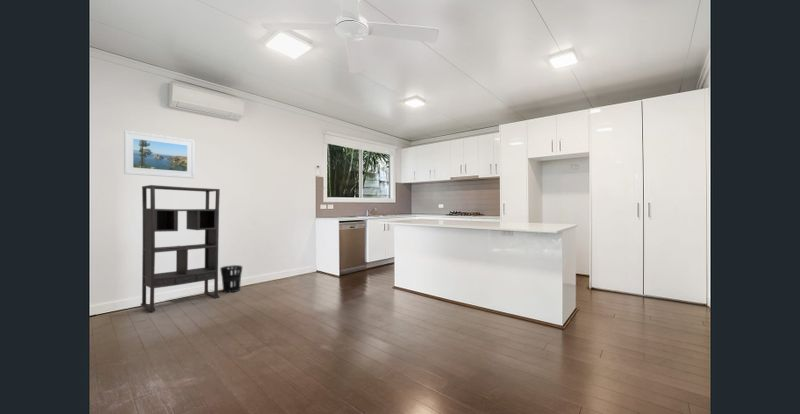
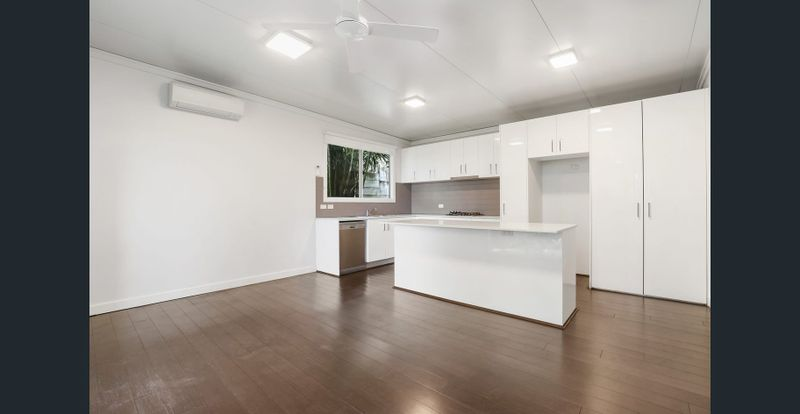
- shelving unit (182, 246)
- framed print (161, 156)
- wastebasket (231, 278)
